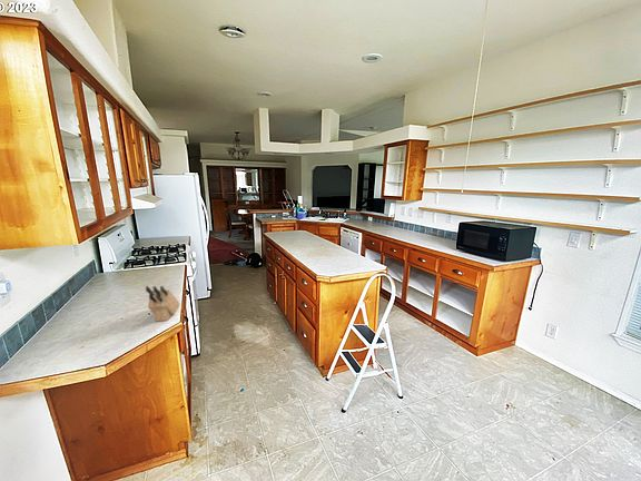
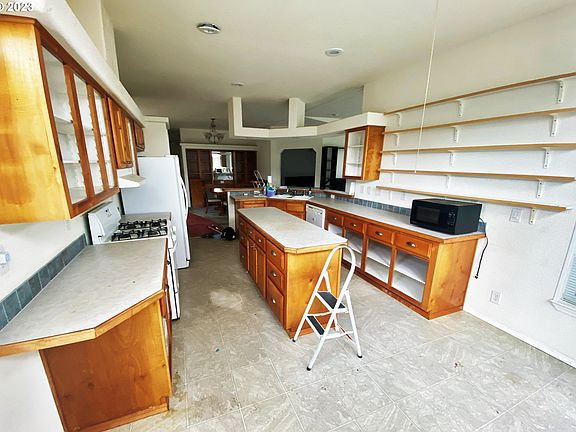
- knife block (162, 297)
